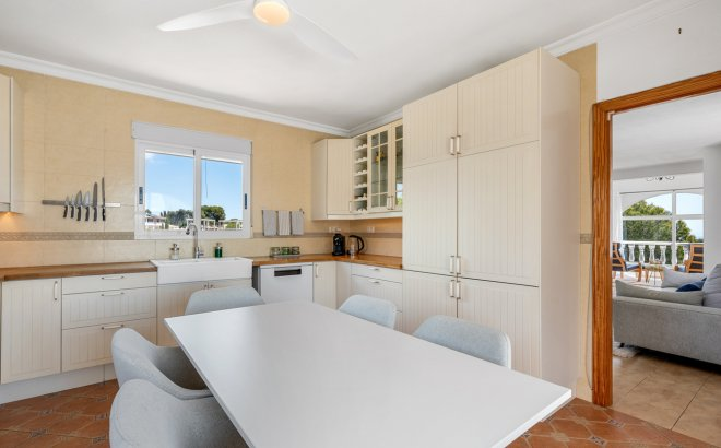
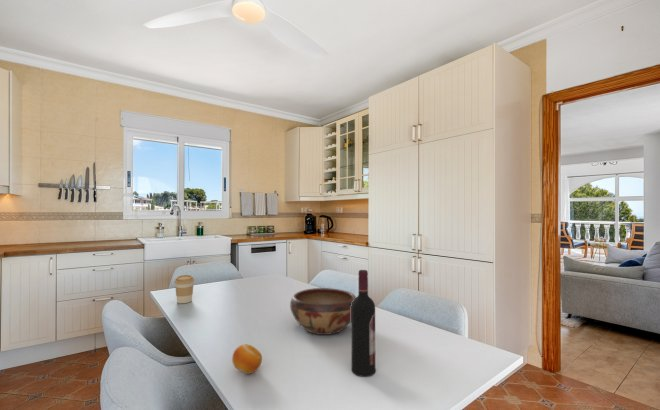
+ fruit (247, 358)
+ wine bottle (363, 320)
+ decorative bowl (324, 311)
+ coffee cup (184, 288)
